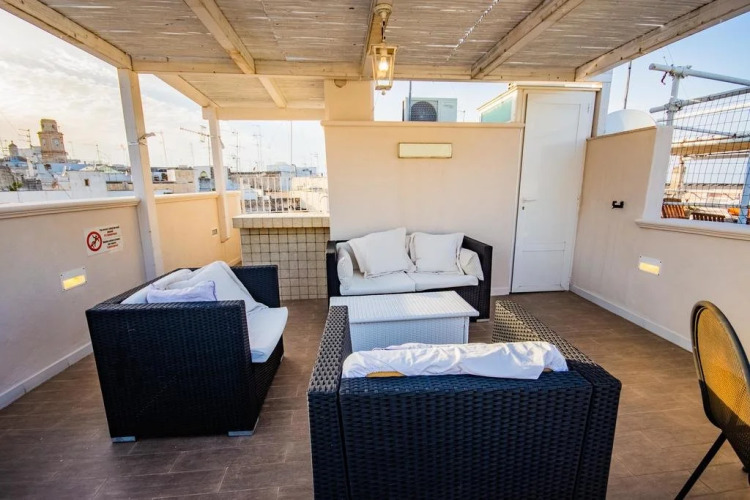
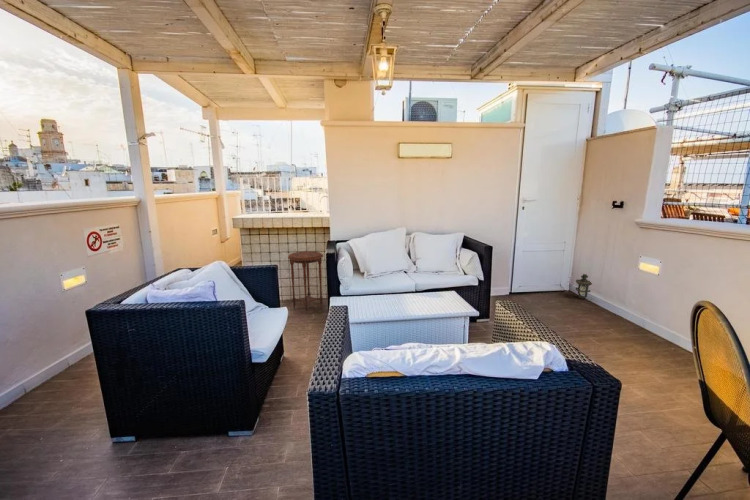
+ lantern (583, 286)
+ side table (305, 282)
